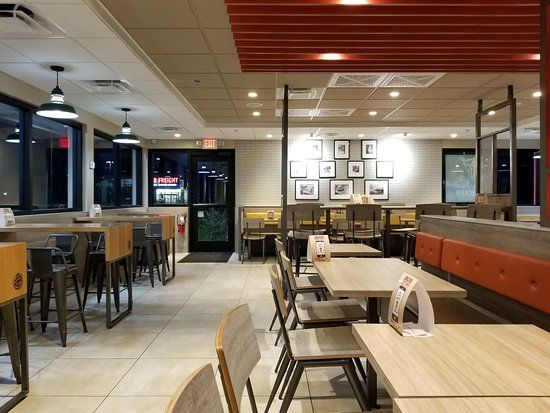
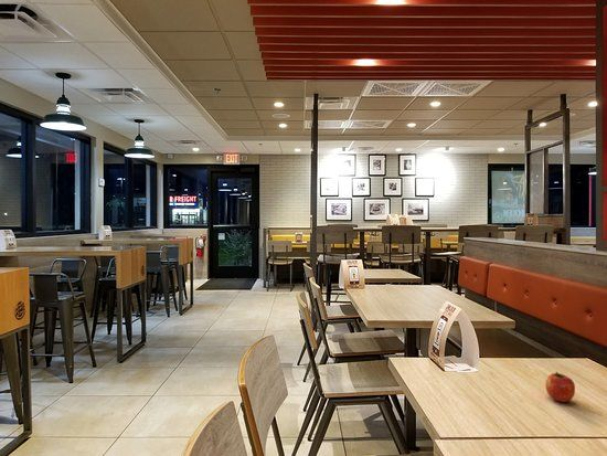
+ apple (560, 385)
